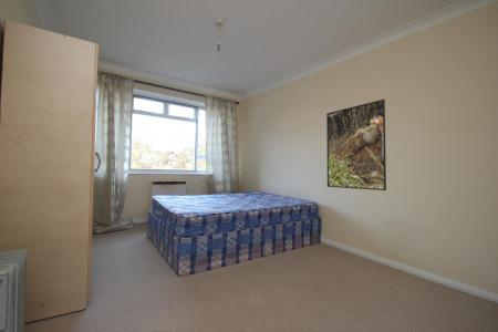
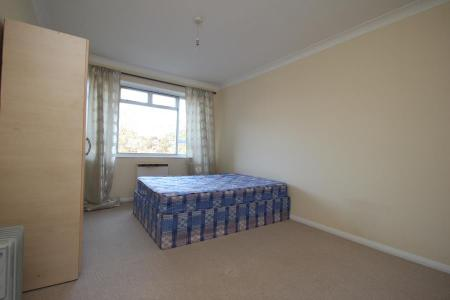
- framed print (353, 147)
